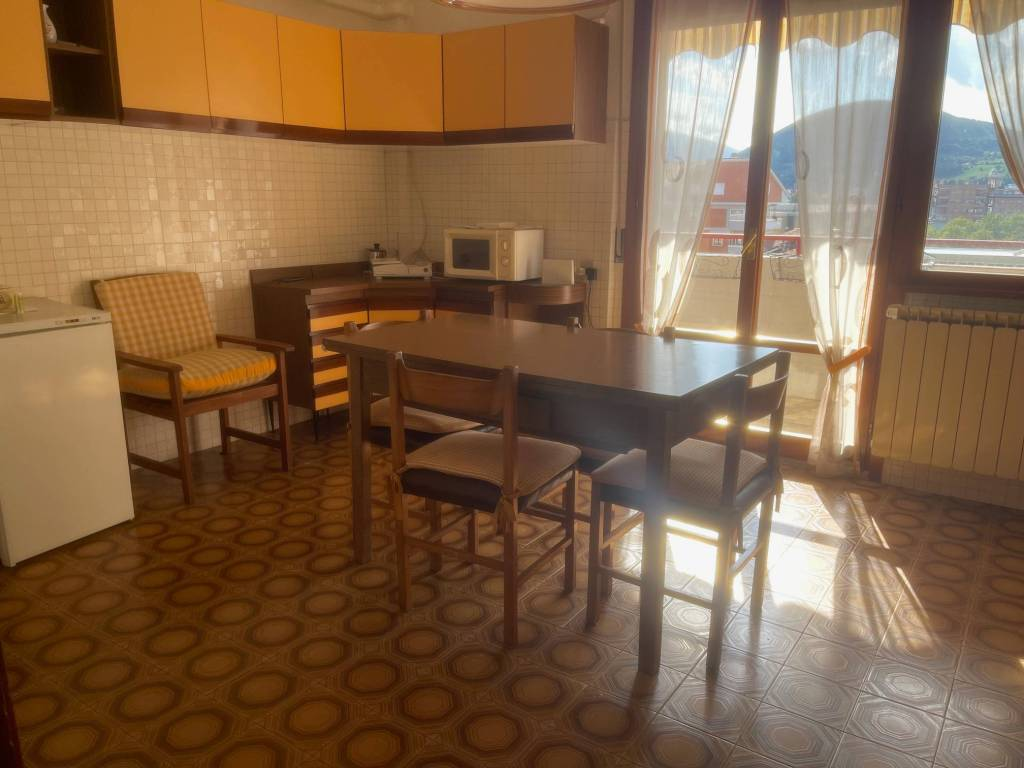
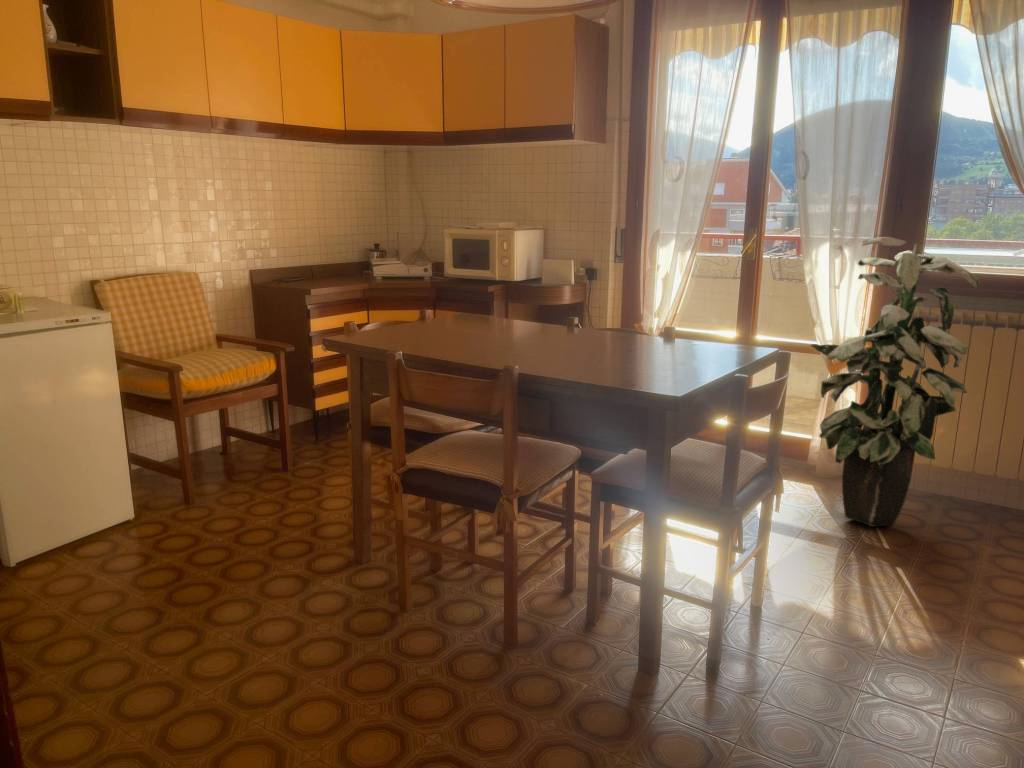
+ indoor plant (882, 382)
